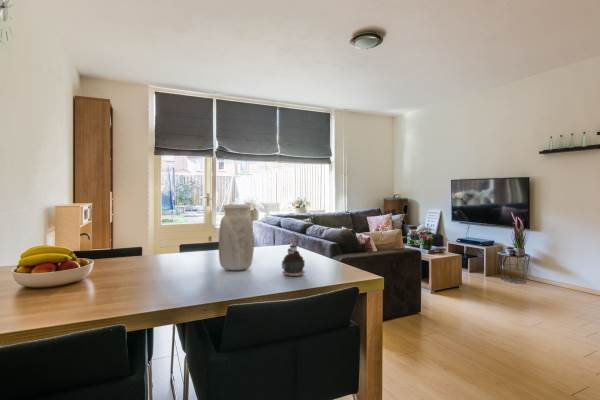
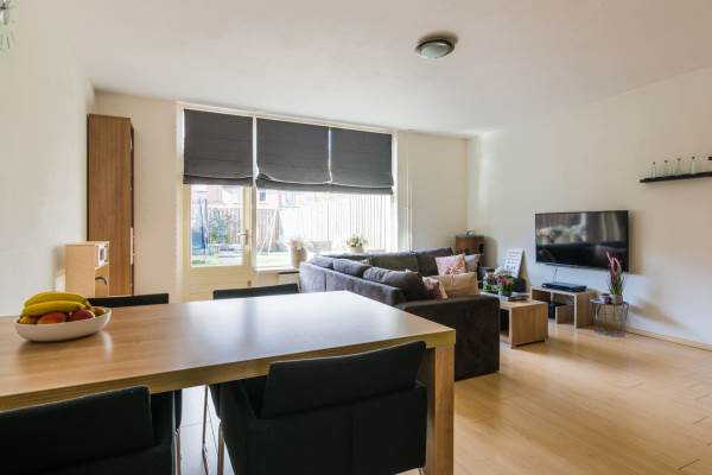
- candle (293, 253)
- vase (236, 236)
